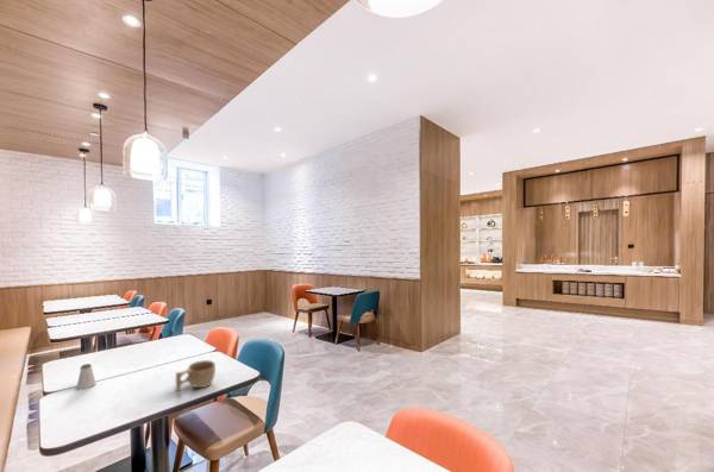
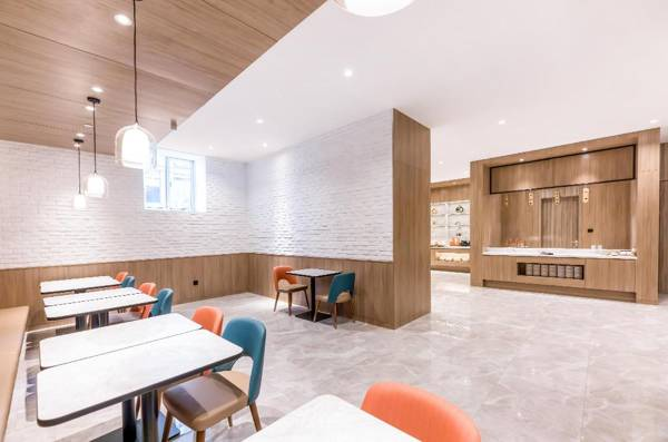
- cup (195, 376)
- saltshaker (86, 375)
